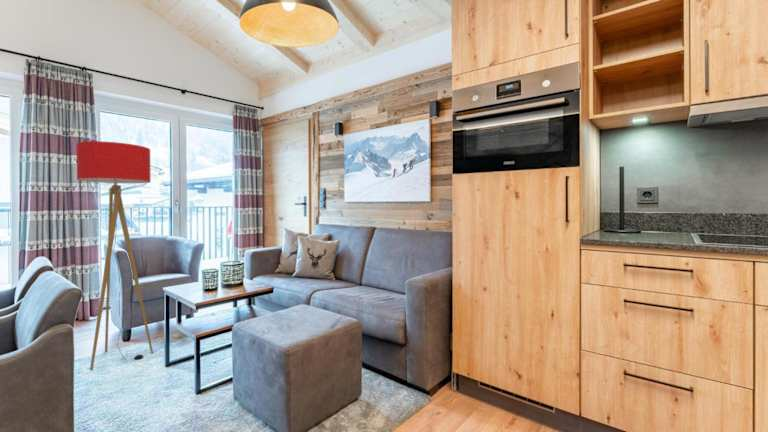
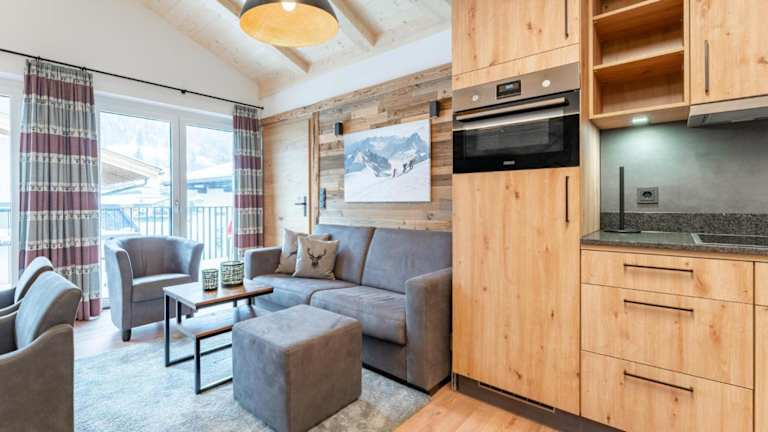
- floor lamp (114, 253)
